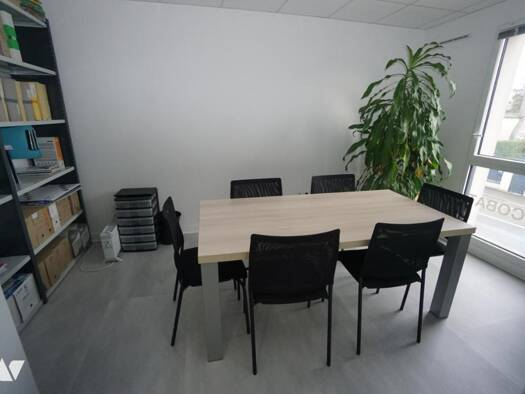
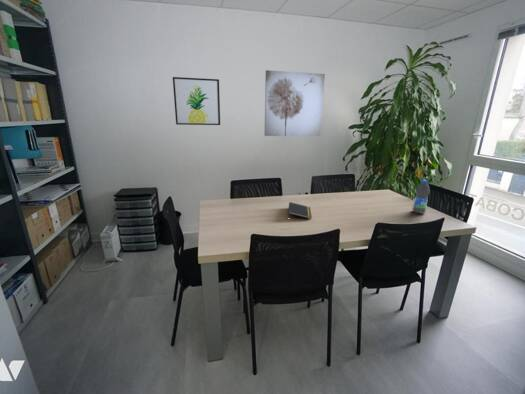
+ wall art (197, 102)
+ wall art (294, 105)
+ water bottle (421, 196)
+ notepad (299, 209)
